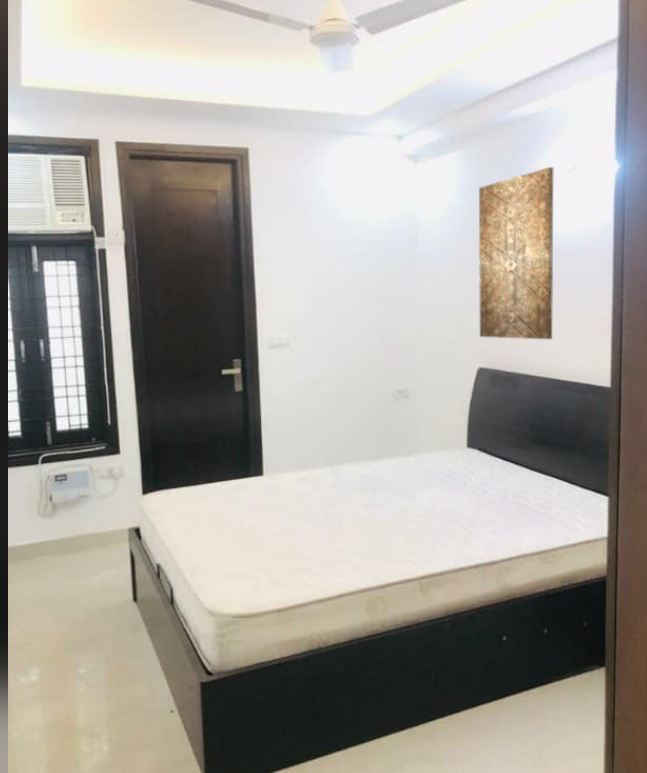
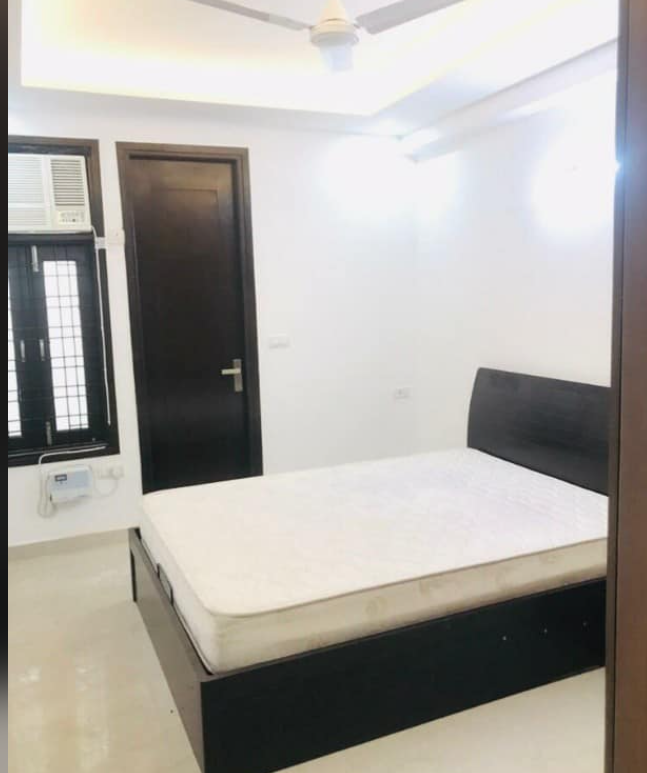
- wall art (513, 259)
